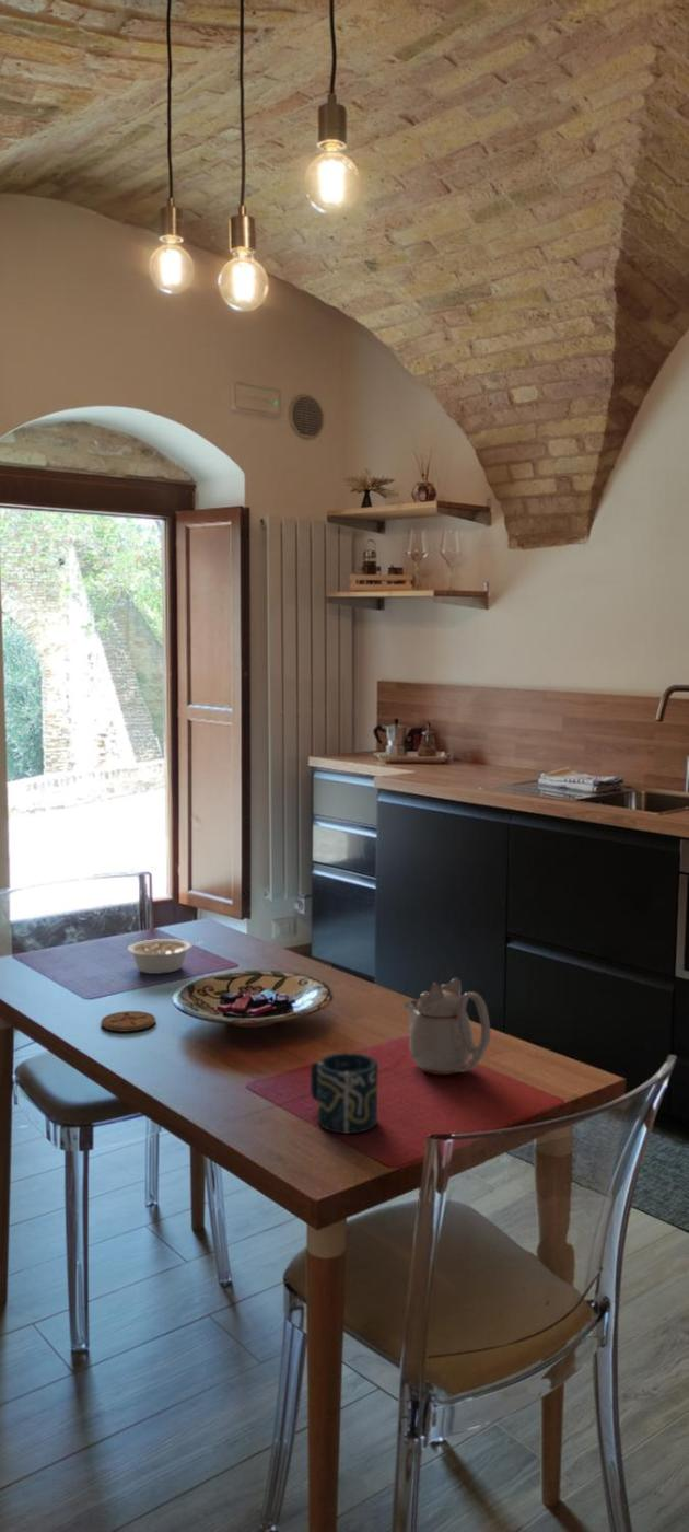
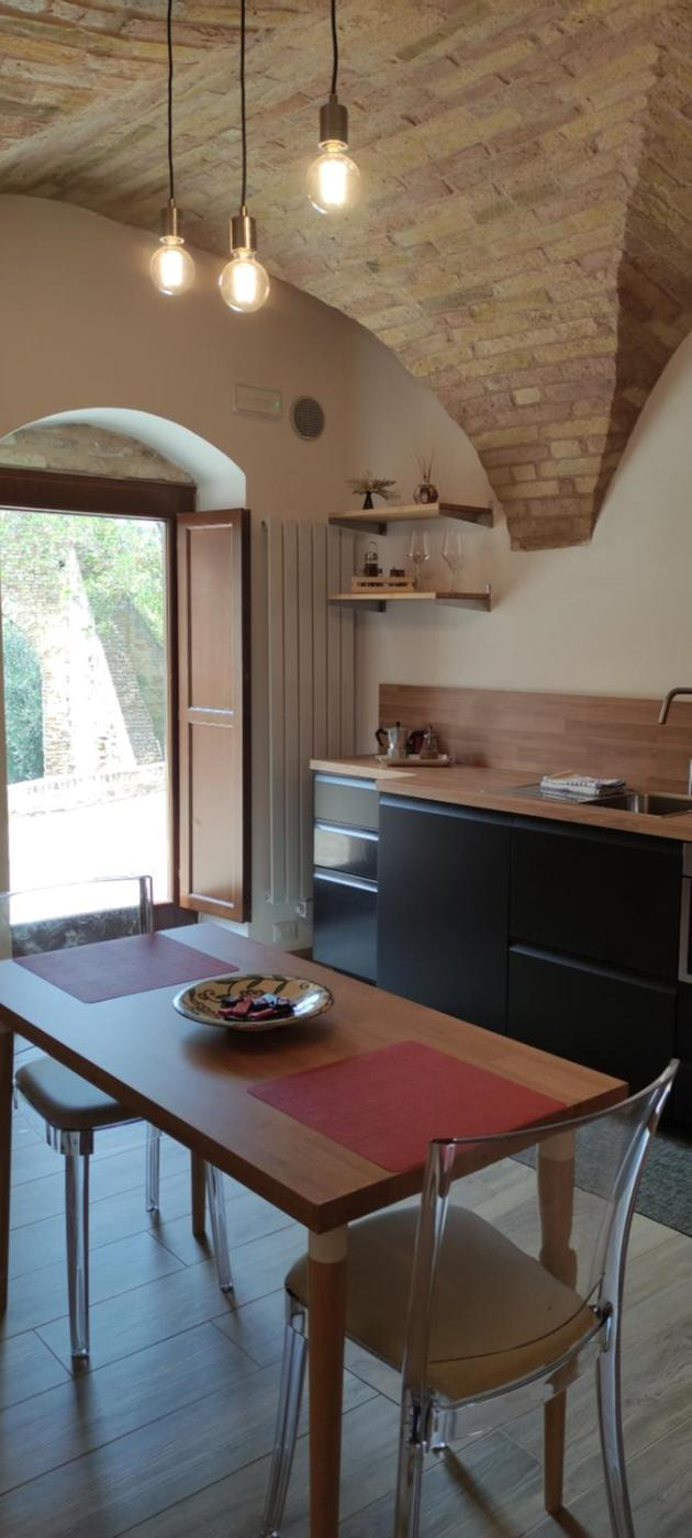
- coaster (128, 1021)
- teapot (445, 1024)
- cup (340, 1089)
- legume (162, 954)
